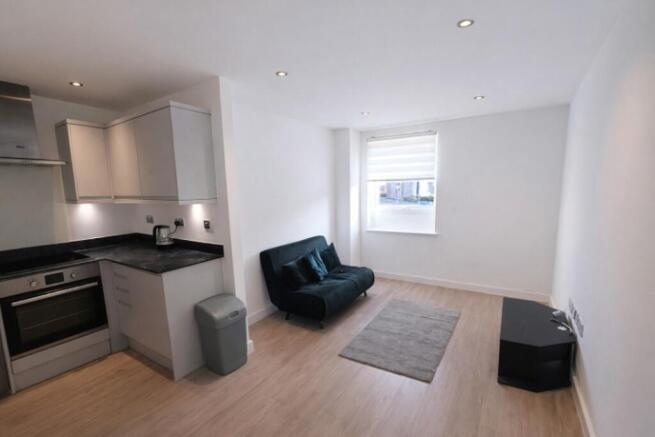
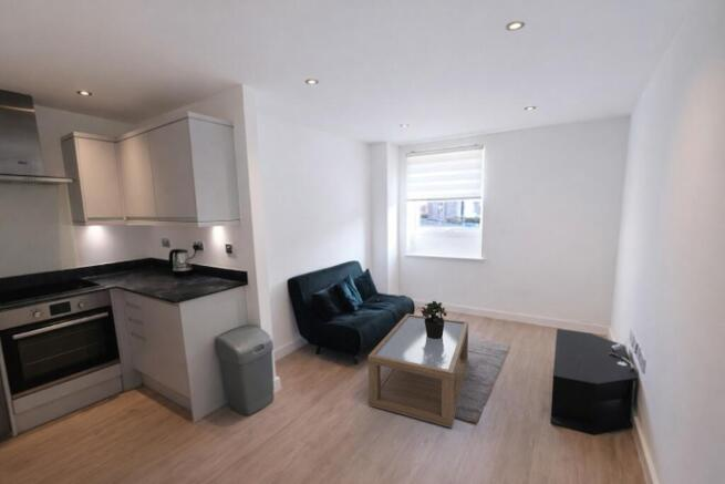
+ potted plant (433, 317)
+ coffee table (424, 358)
